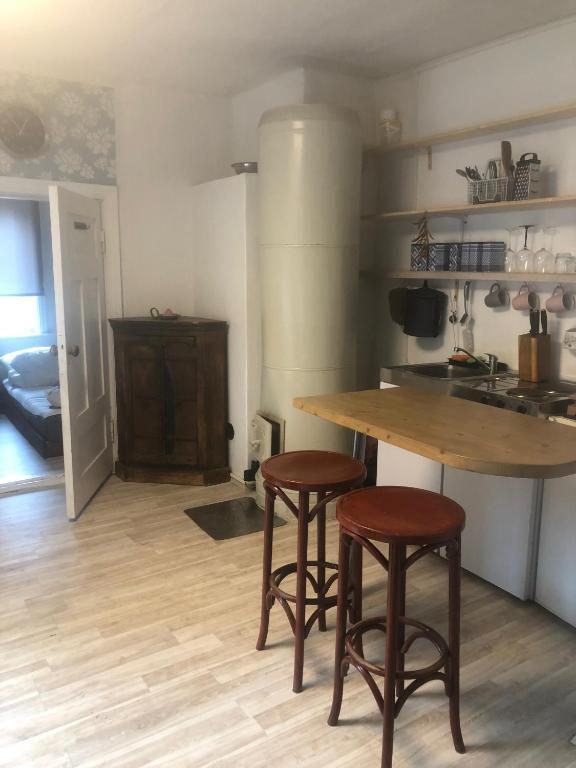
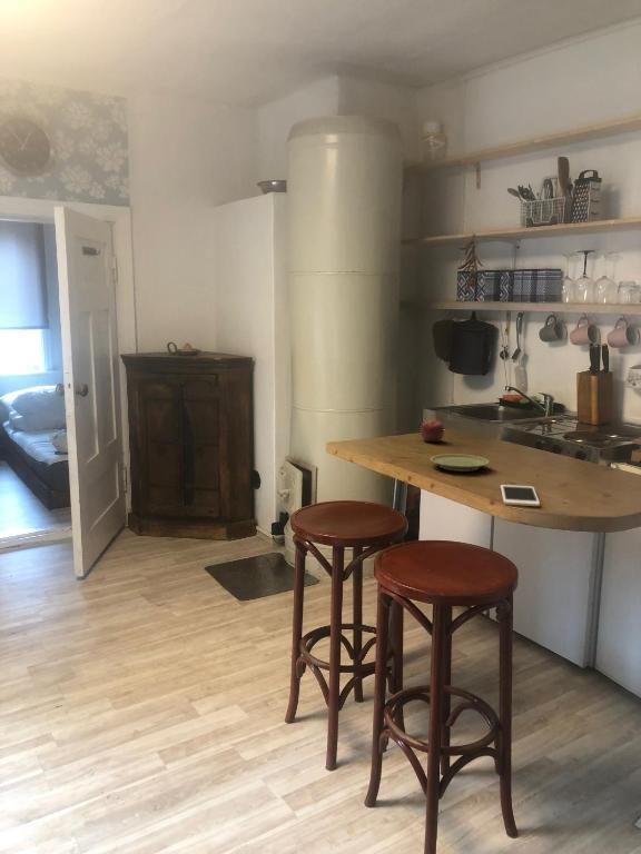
+ cell phone (519, 495)
+ plate (458, 463)
+ apple (432, 430)
